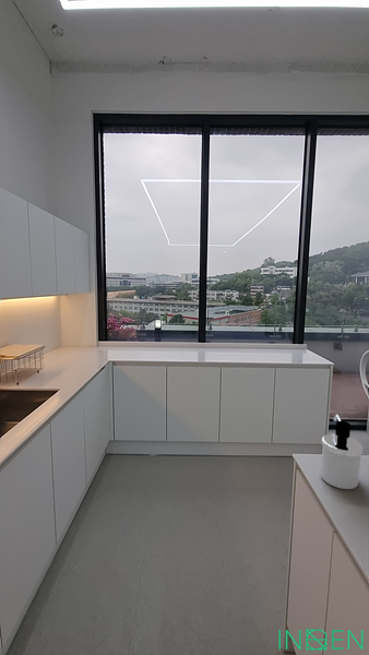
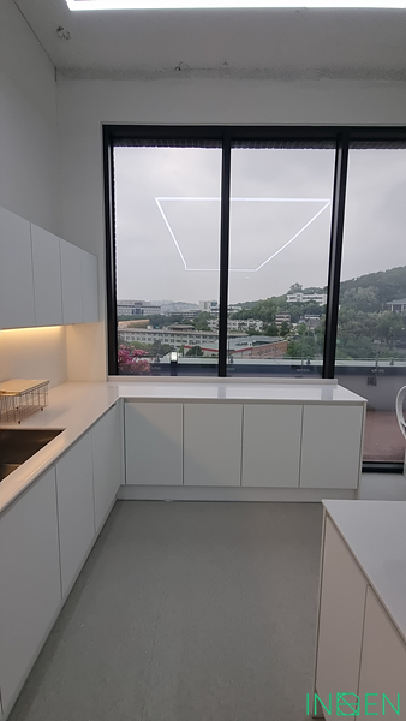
- soap dispenser (338, 445)
